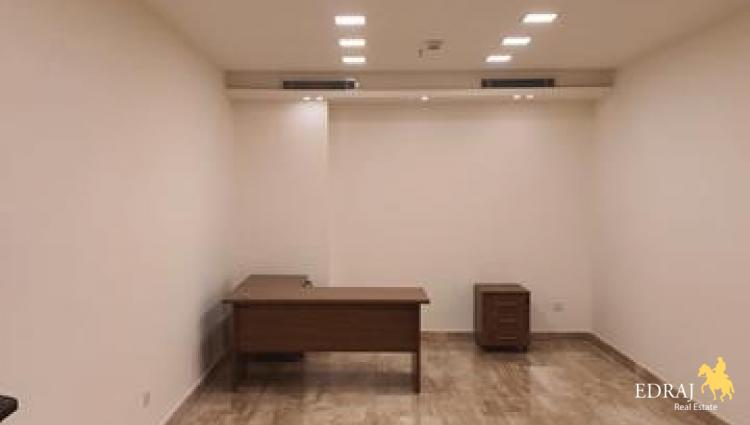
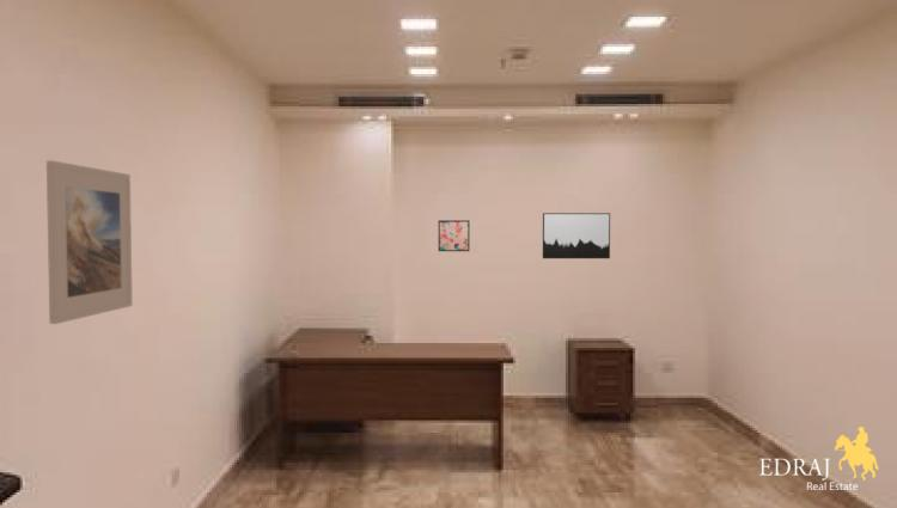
+ wall art (453, 235)
+ wall art (575, 235)
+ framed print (93, 241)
